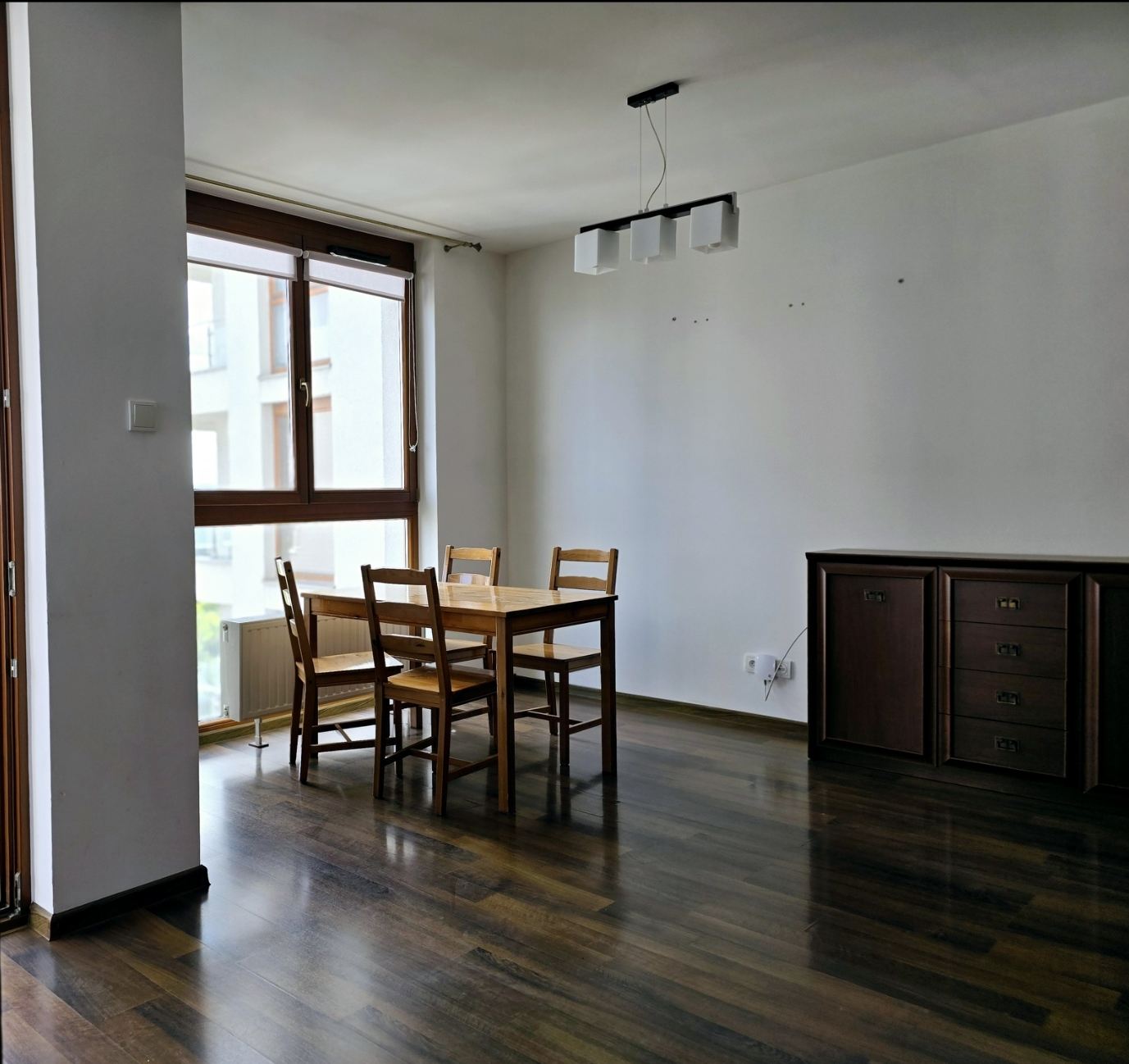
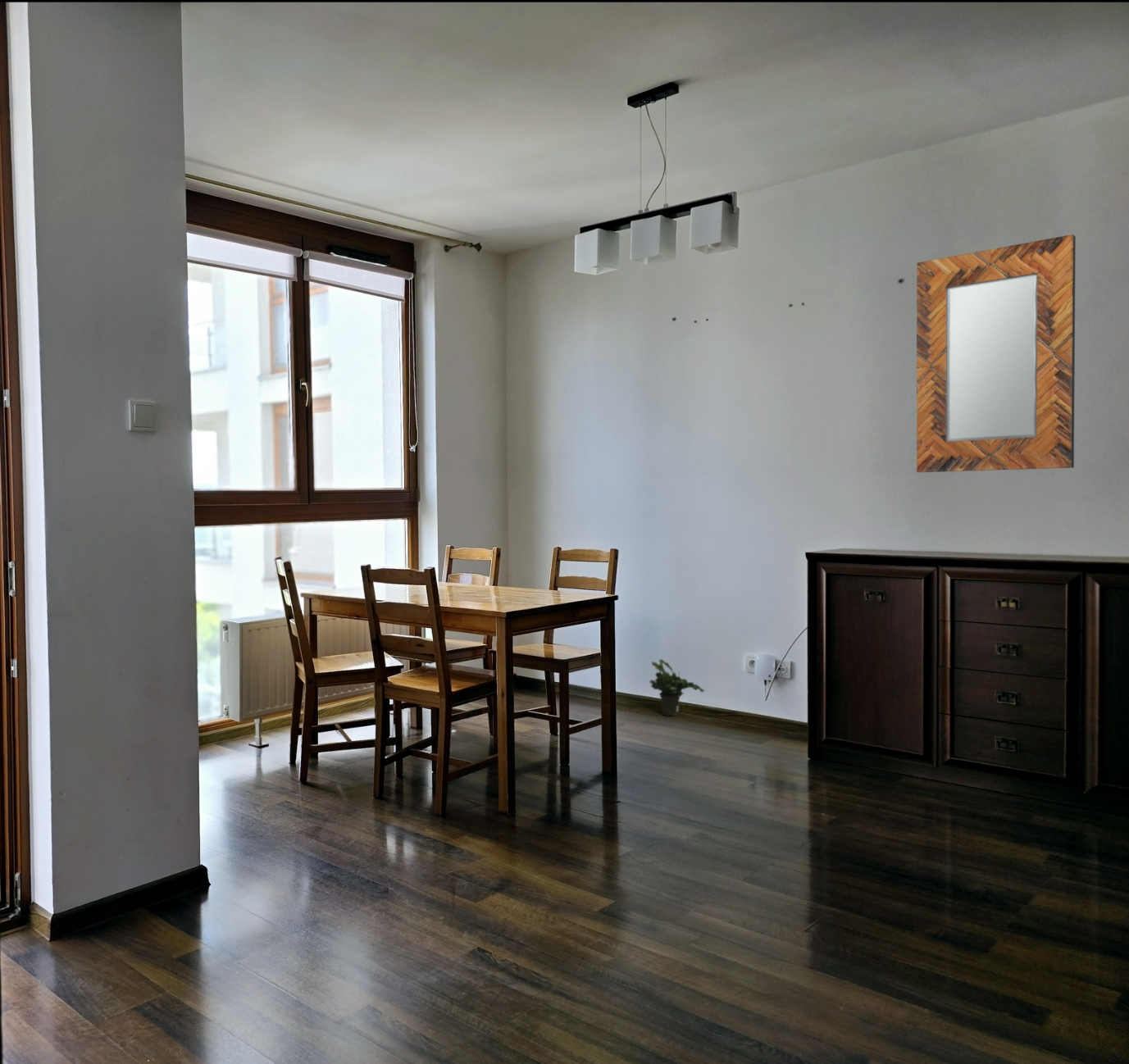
+ potted plant (671, 688)
+ home mirror (991, 360)
